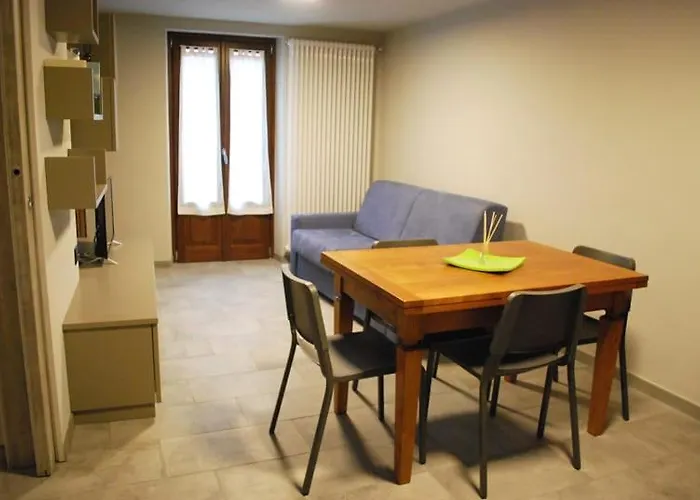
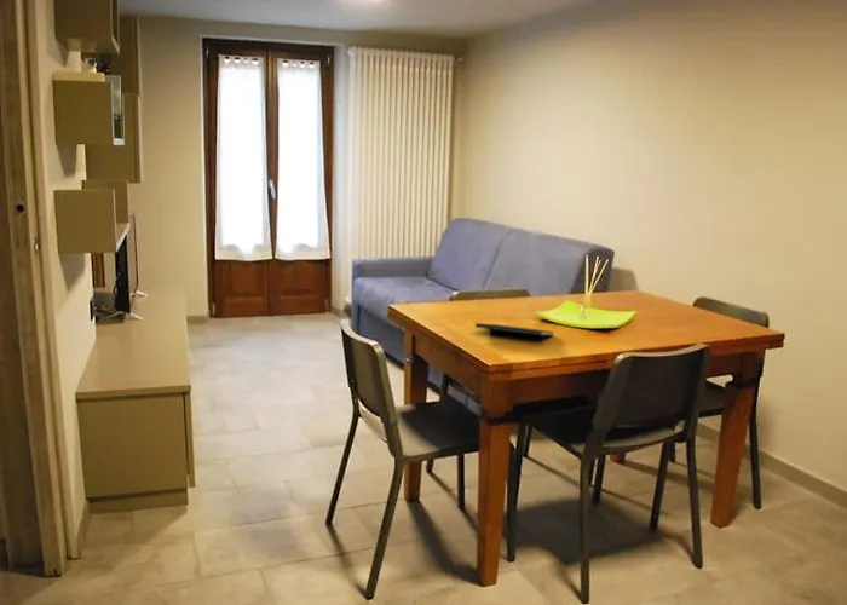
+ notepad (514, 329)
